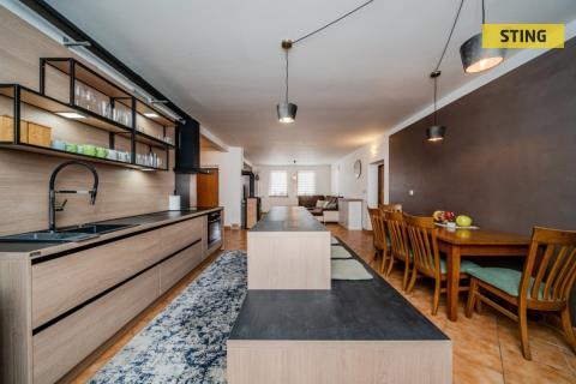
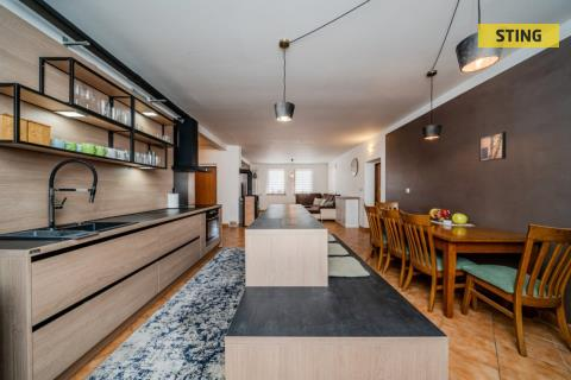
+ wall art (491, 147)
